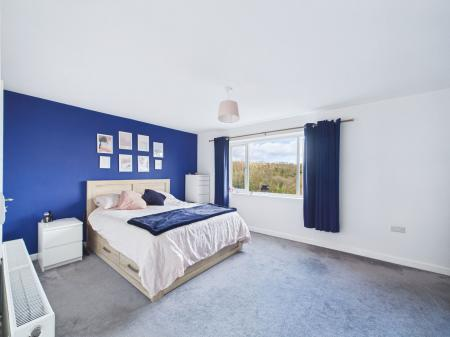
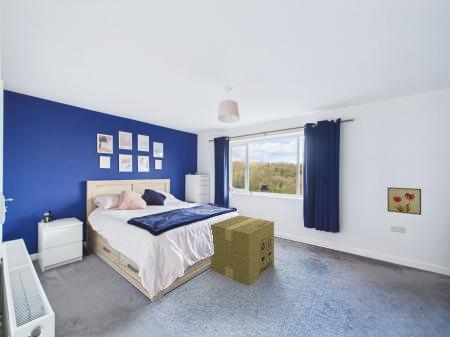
+ cardboard box (243, 244)
+ wall art (403, 200)
